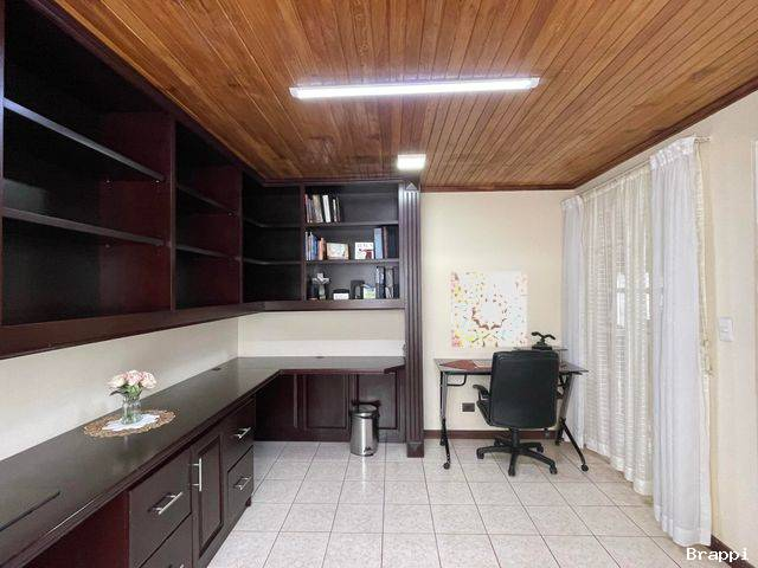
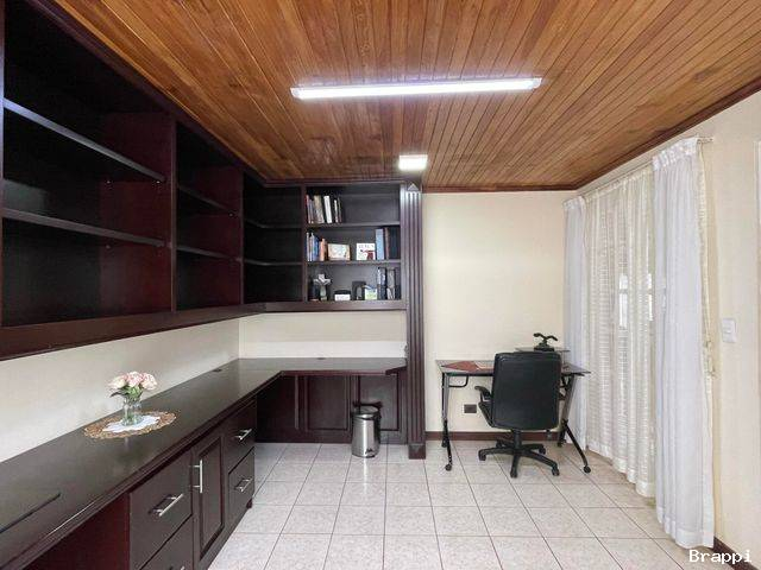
- wall art (488, 309)
